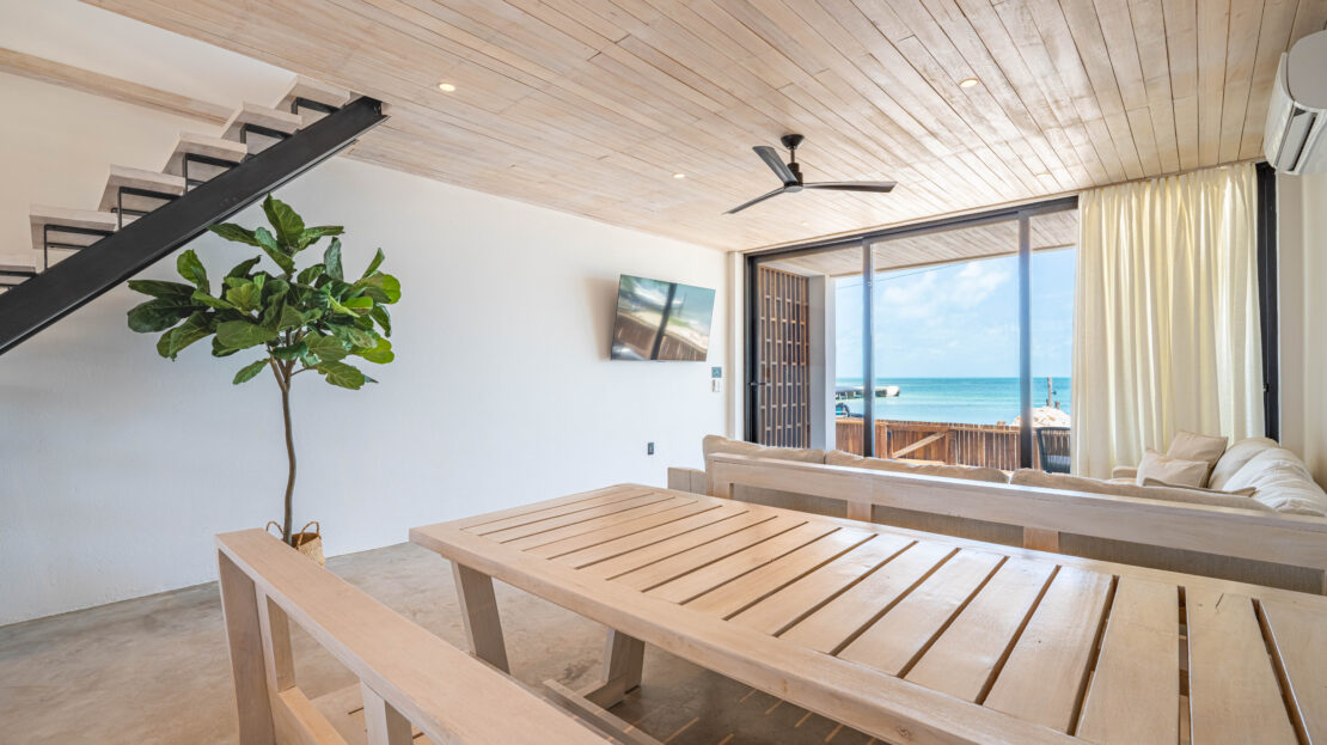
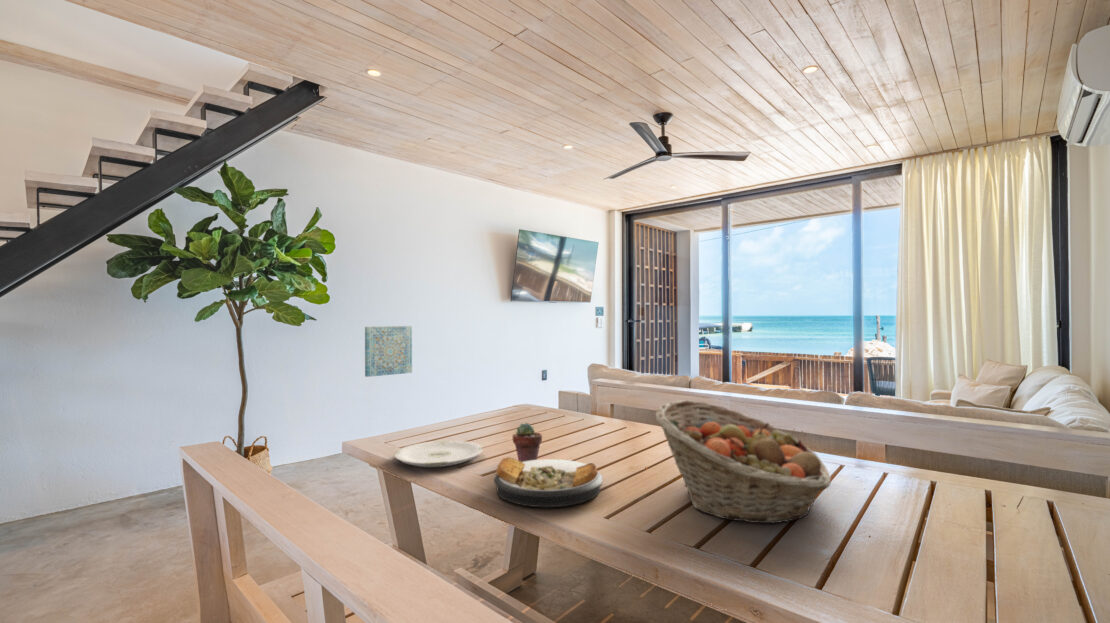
+ potted succulent (527, 442)
+ wall art (389, 350)
+ fruit basket (738, 452)
+ plate (548, 476)
+ plate (439, 454)
